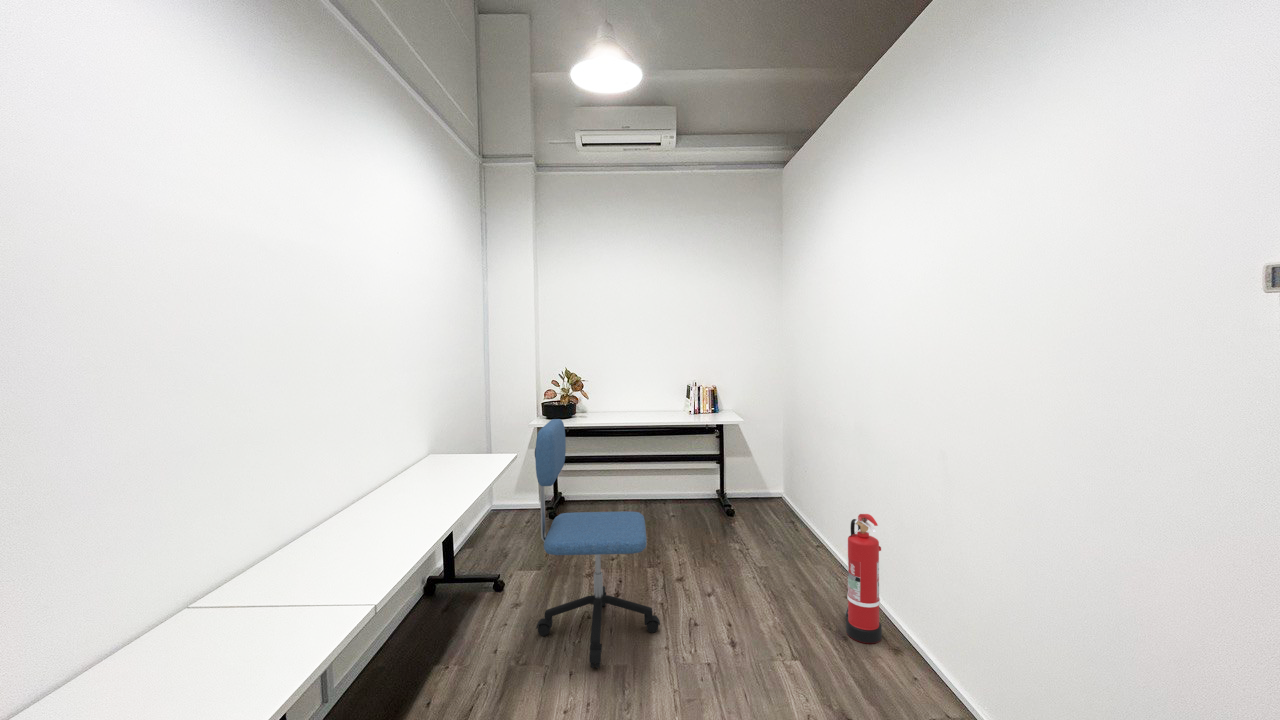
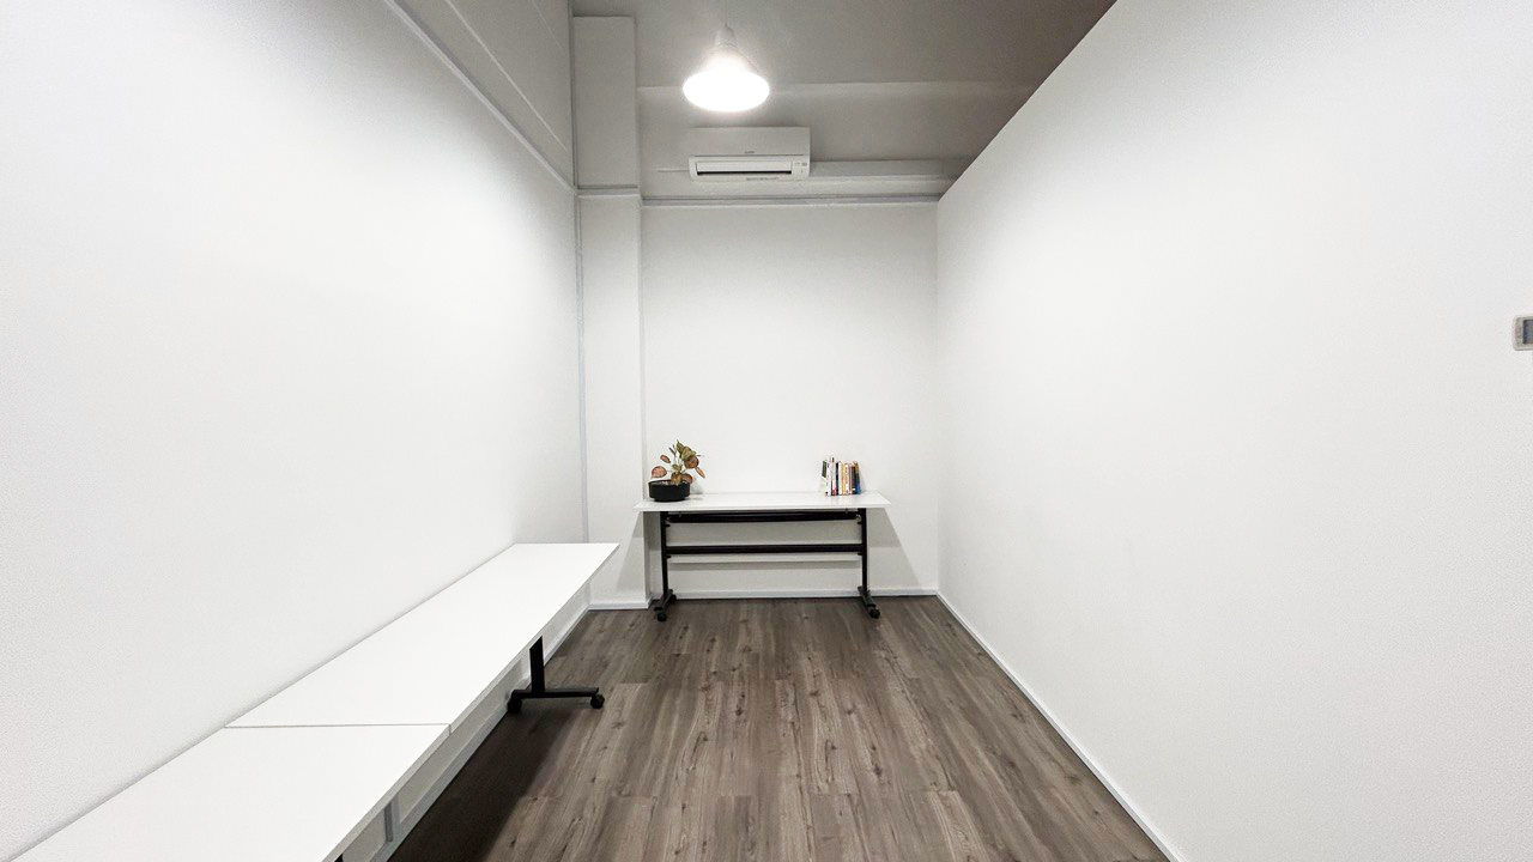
- fire extinguisher (862, 571)
- office chair (597, 528)
